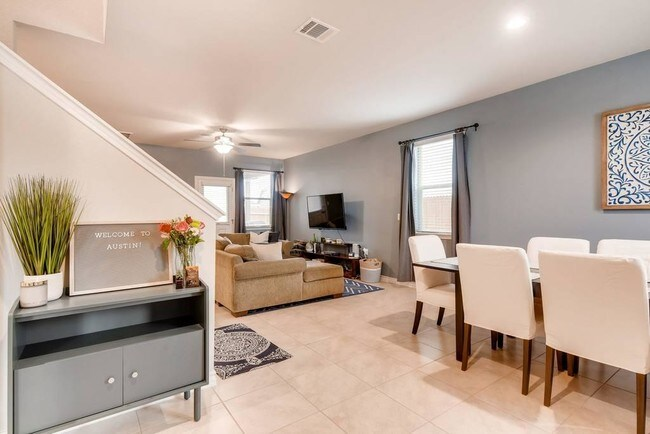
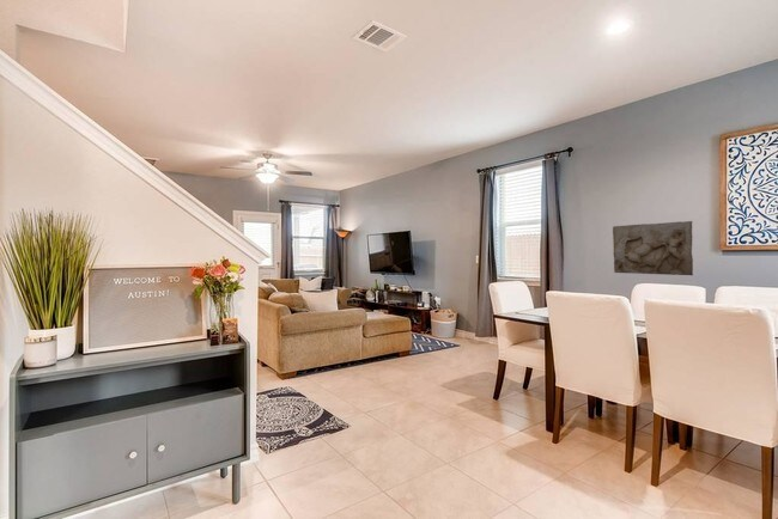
+ relief sculpture (649, 249)
